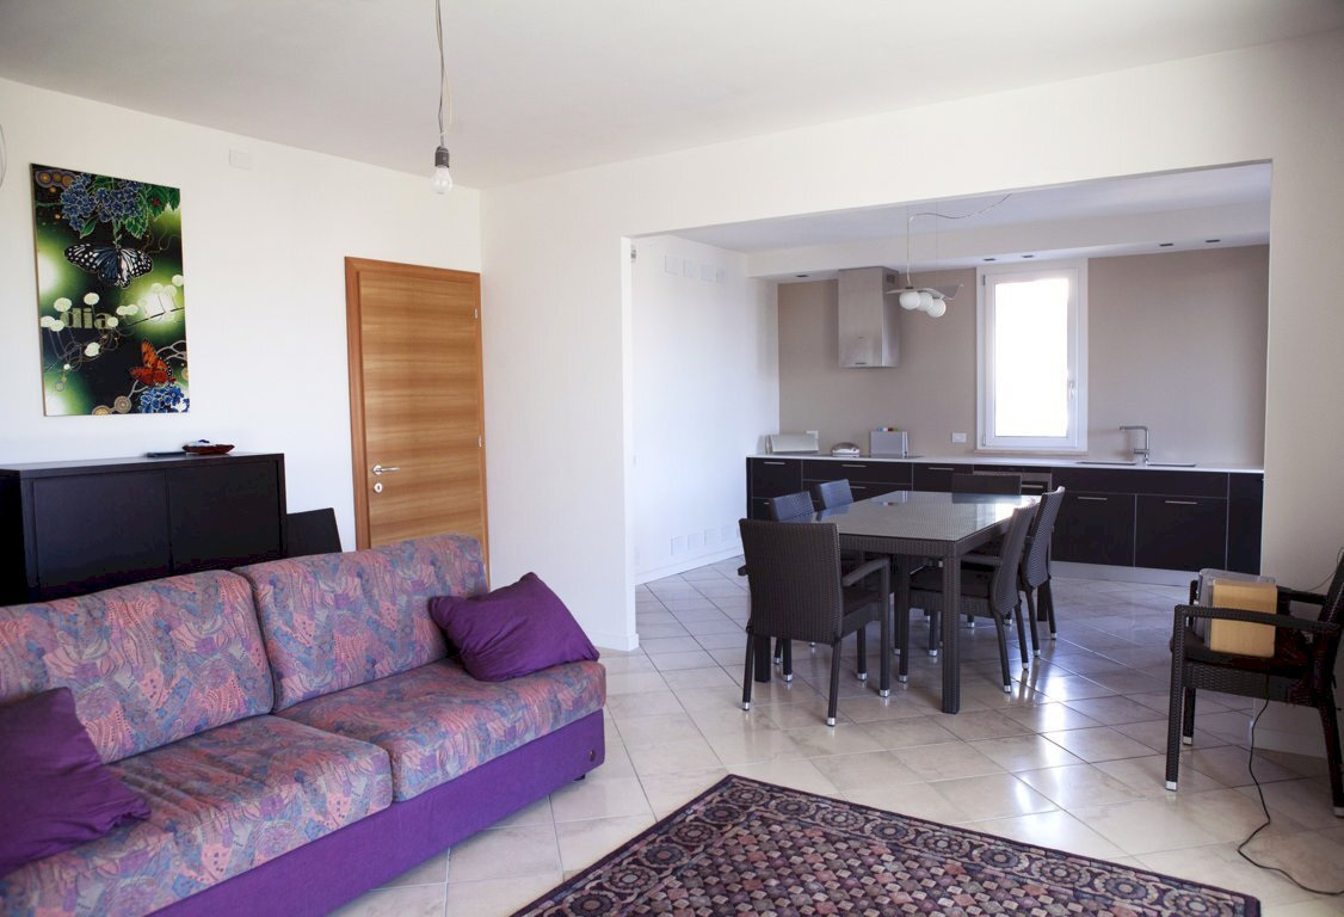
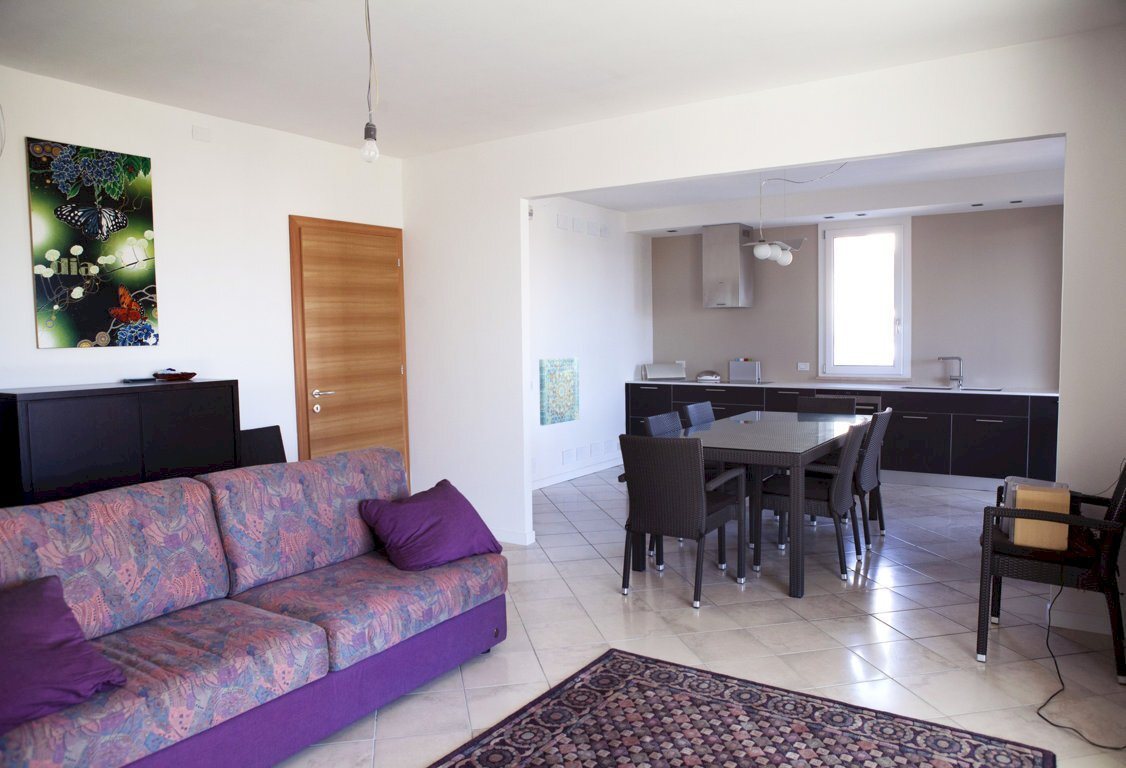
+ wall art (559, 390)
